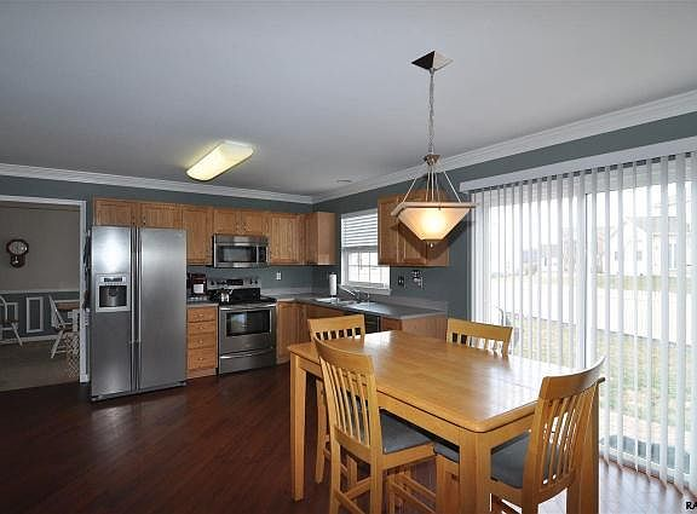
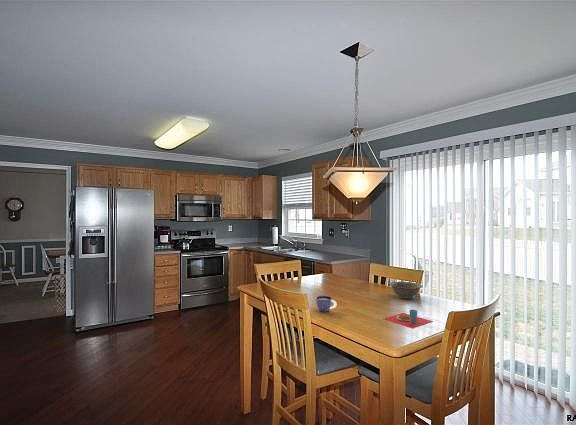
+ decorative bowl (405, 290)
+ cup (326, 304)
+ placemat (407, 314)
